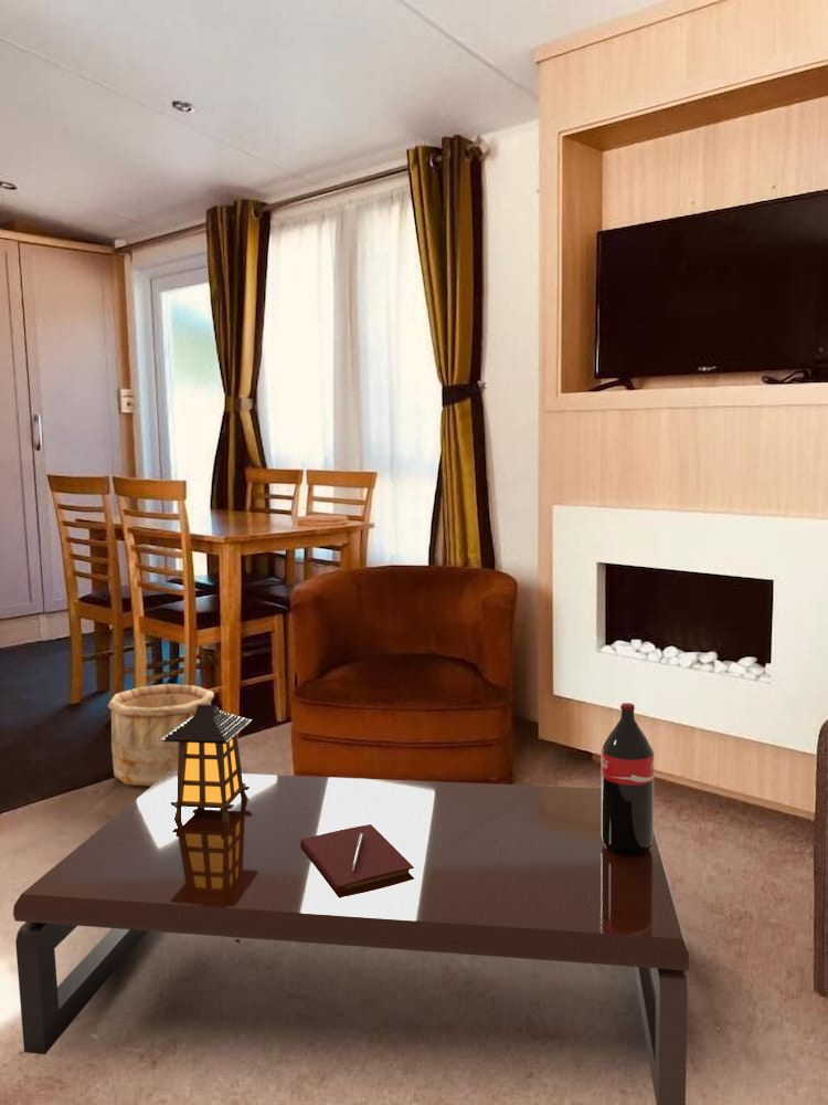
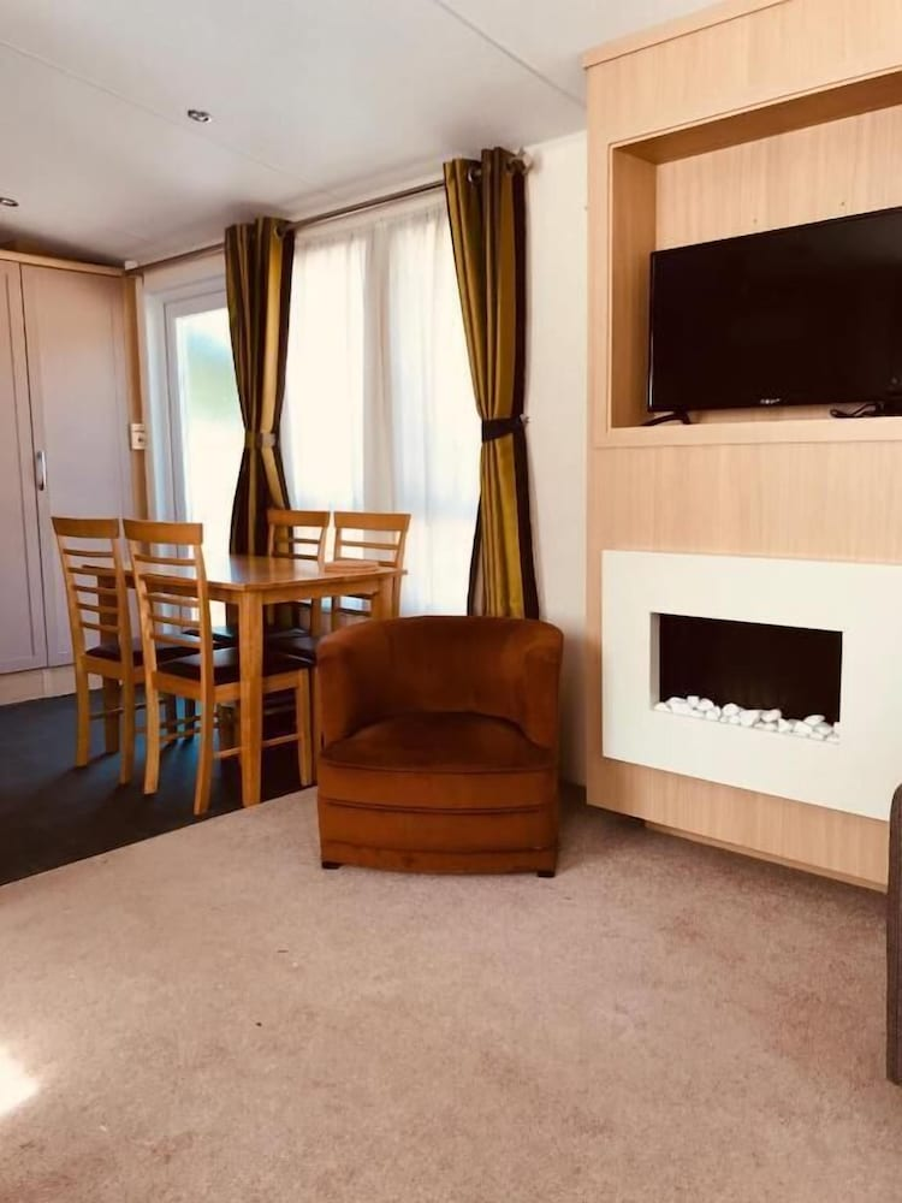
- coffee table (369, 838)
- wooden bucket (162, 733)
